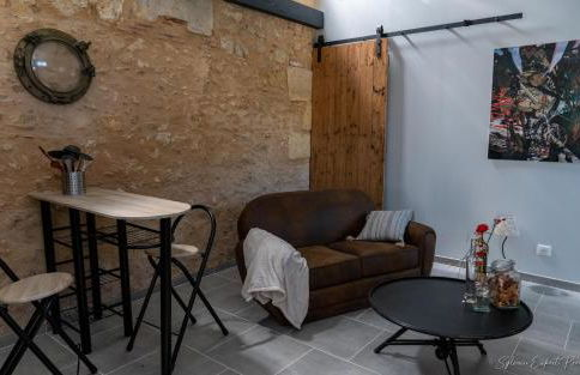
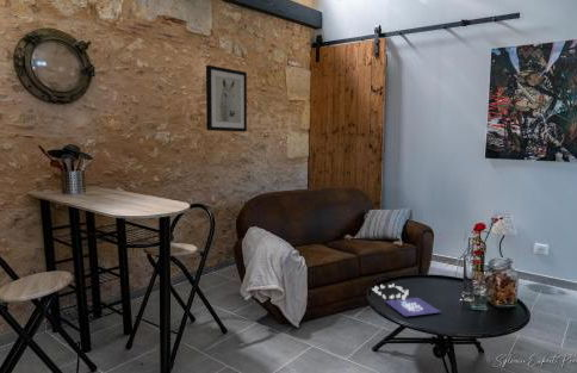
+ wall art (227, 100)
+ board game (402, 297)
